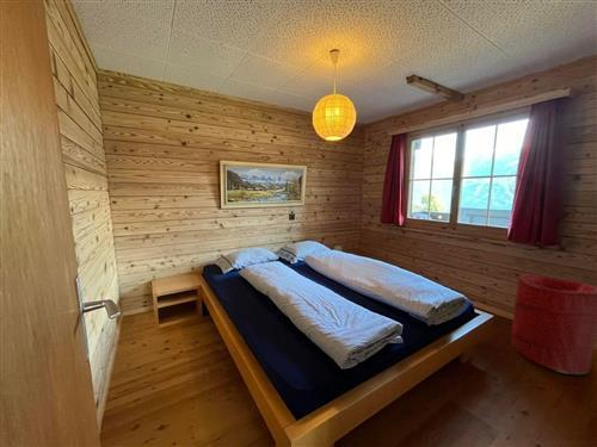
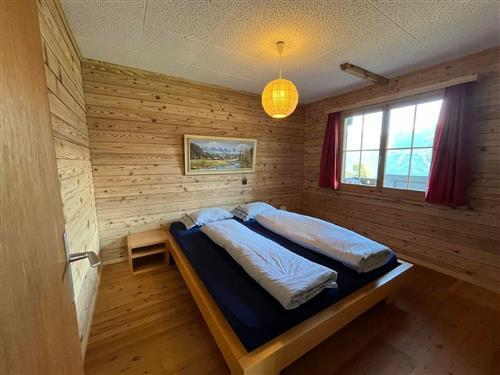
- laundry hamper (553, 317)
